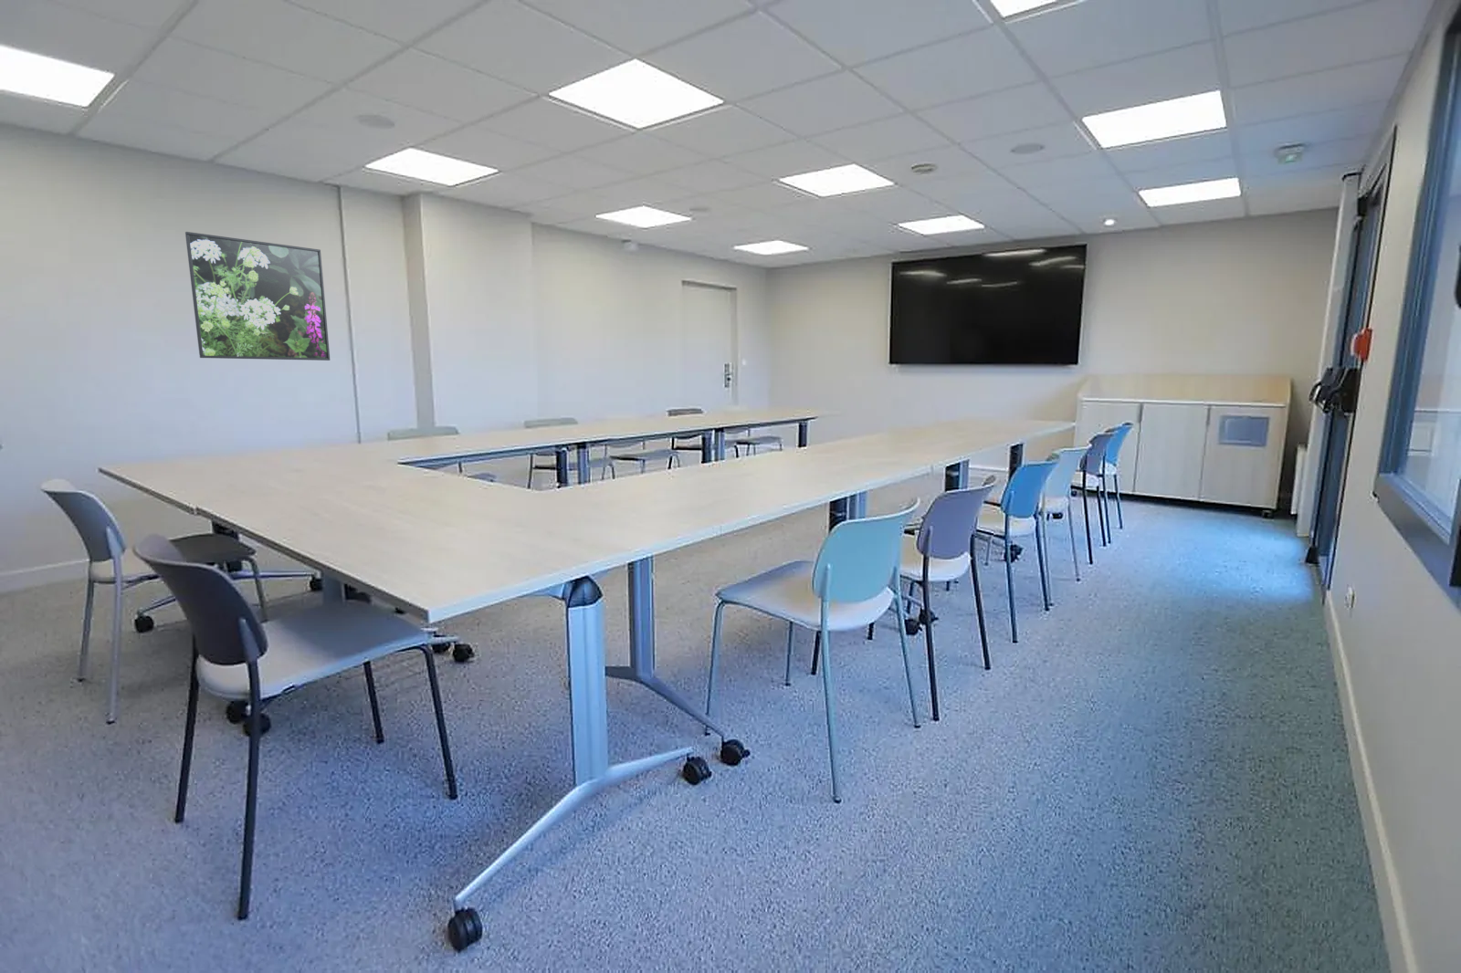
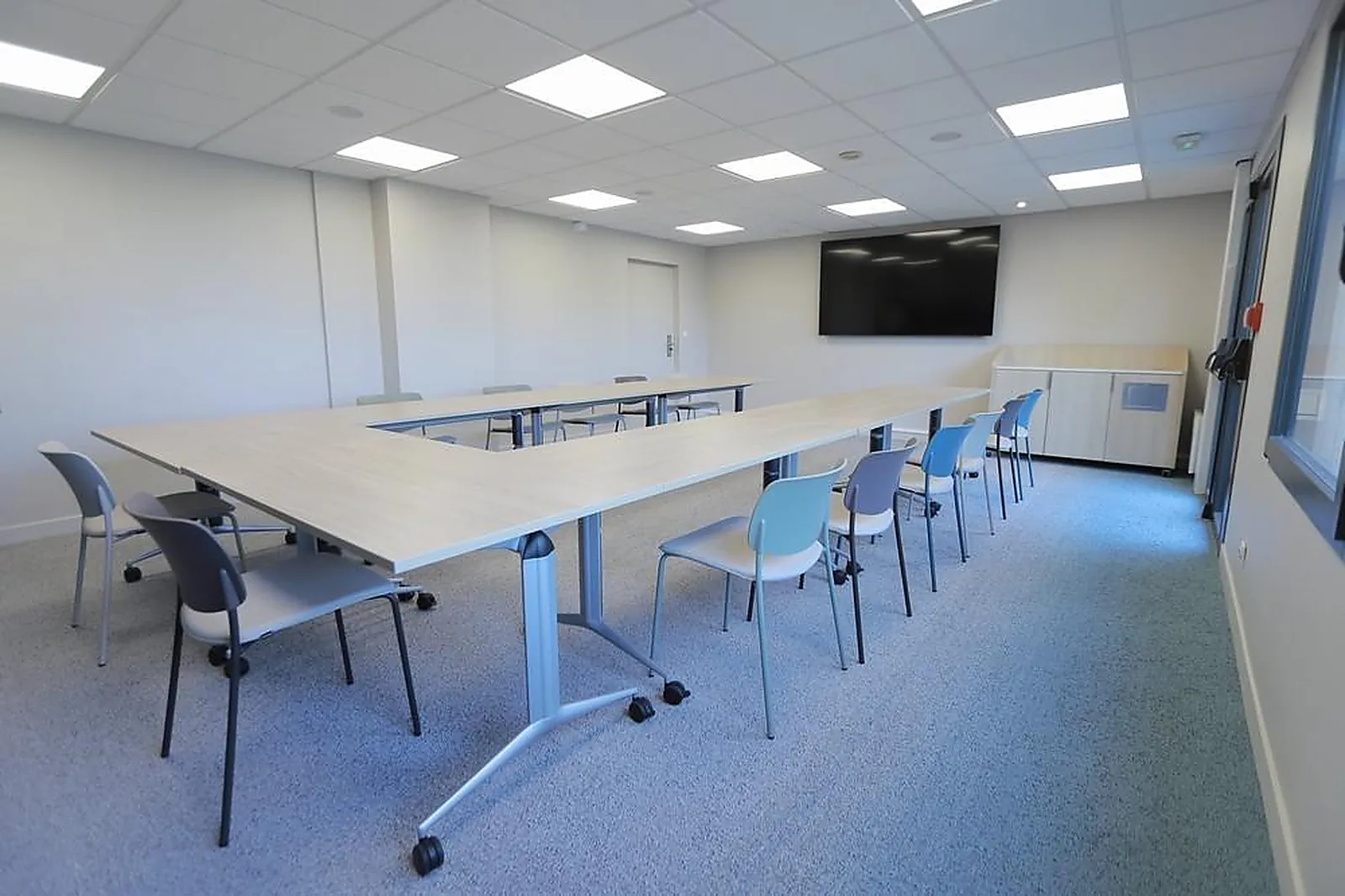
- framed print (263, 301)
